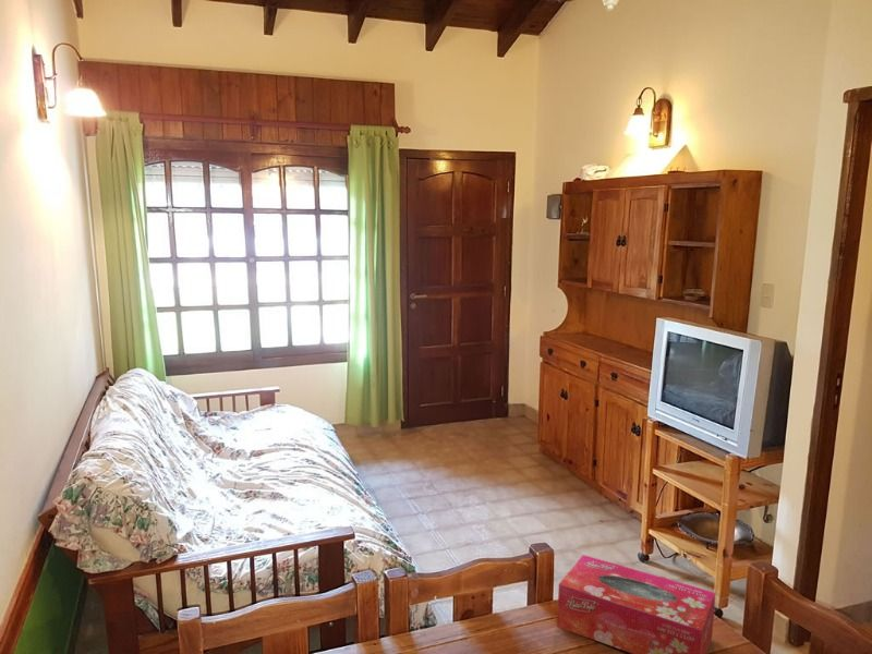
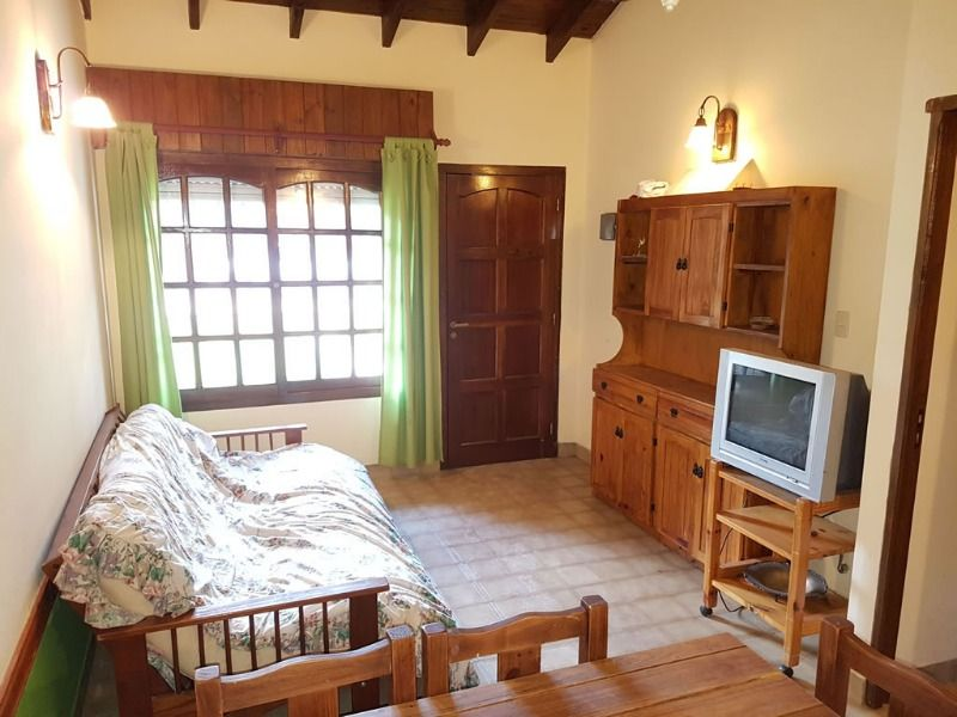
- tissue box (634, 609)
